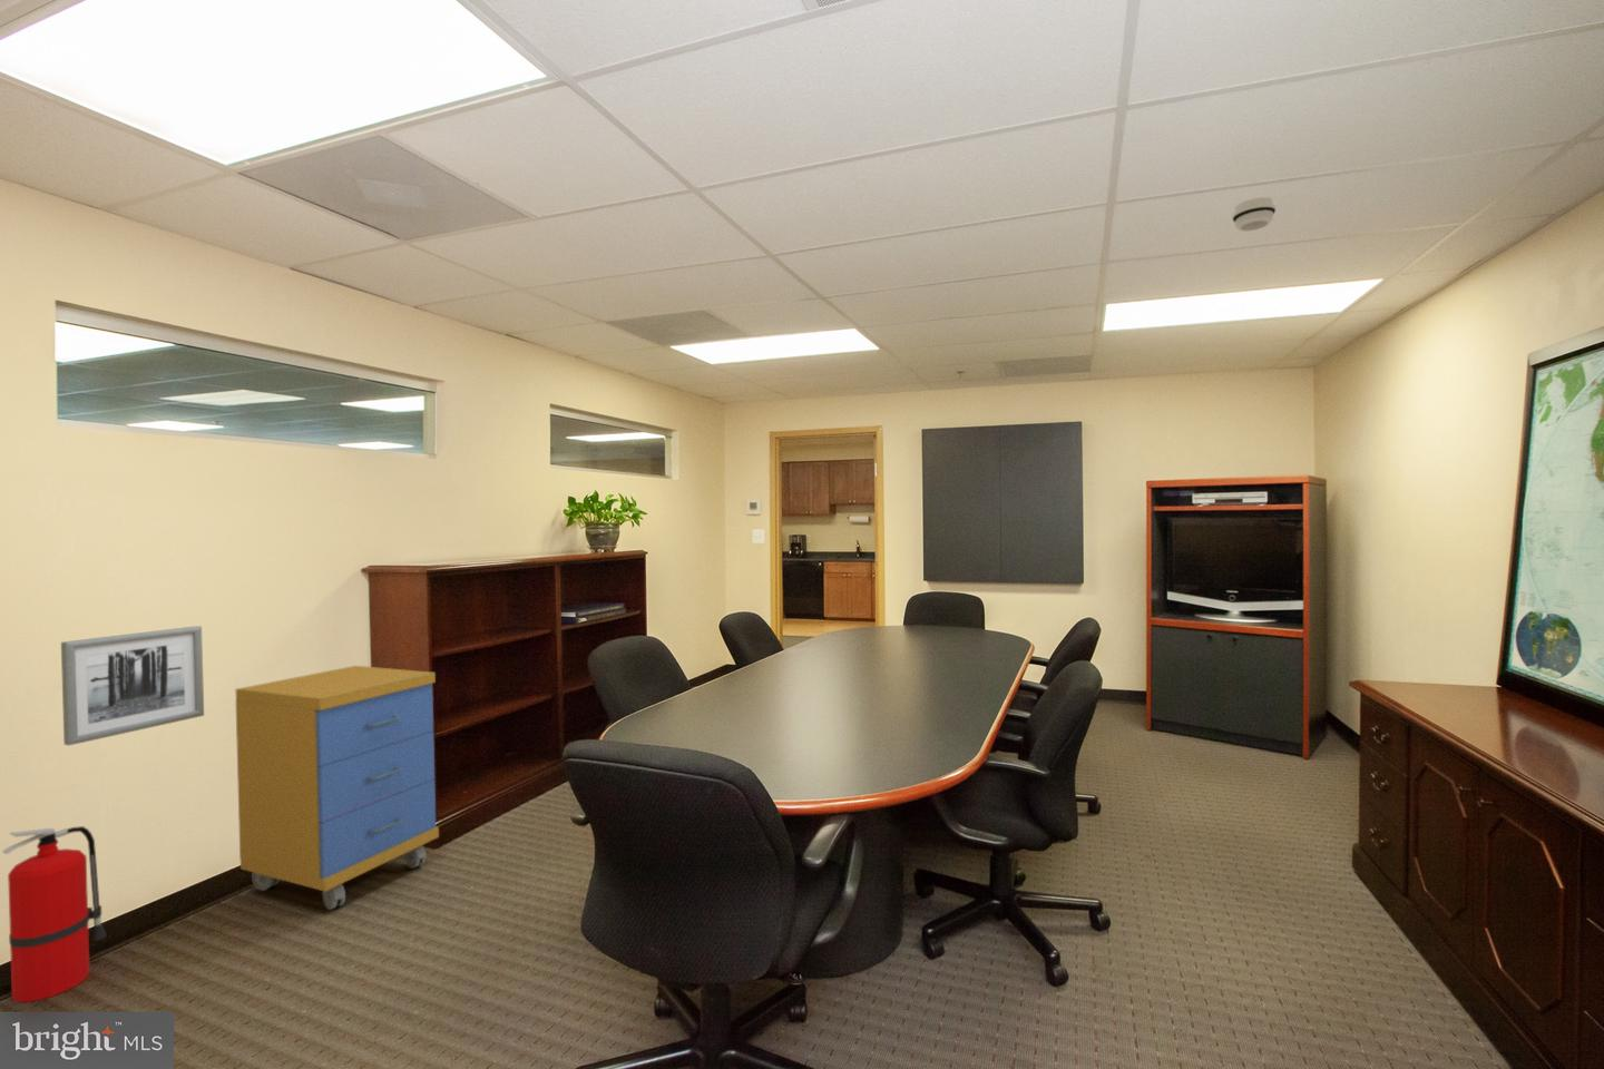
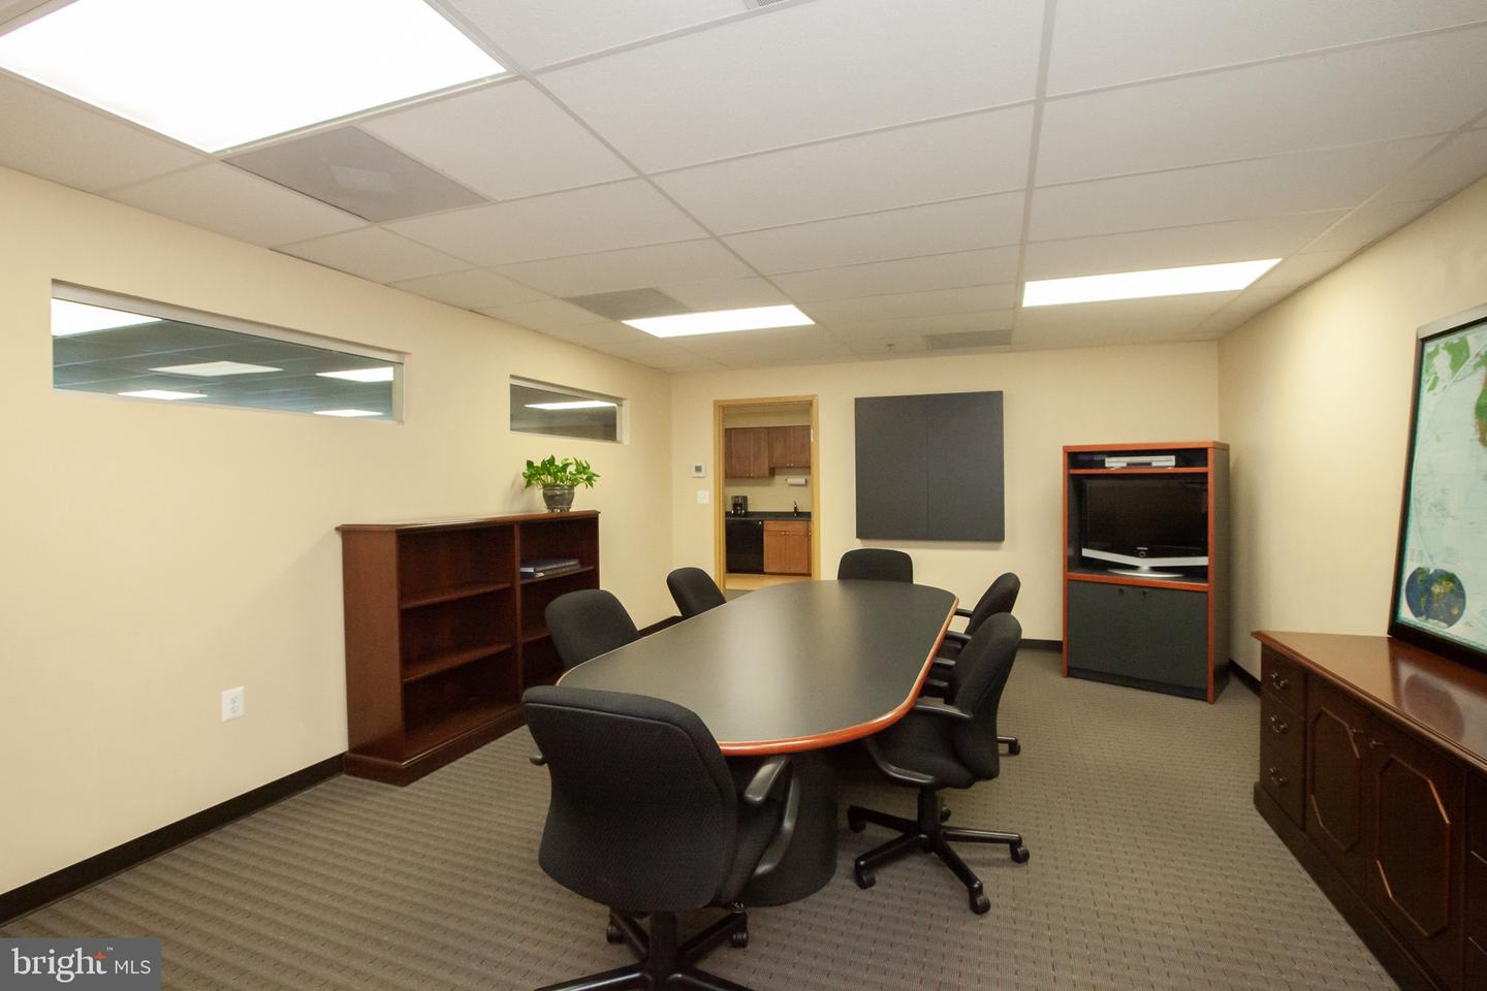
- wall art (137, 681)
- storage cabinet (343, 778)
- smoke detector (1253, 215)
- fire extinguisher (56, 902)
